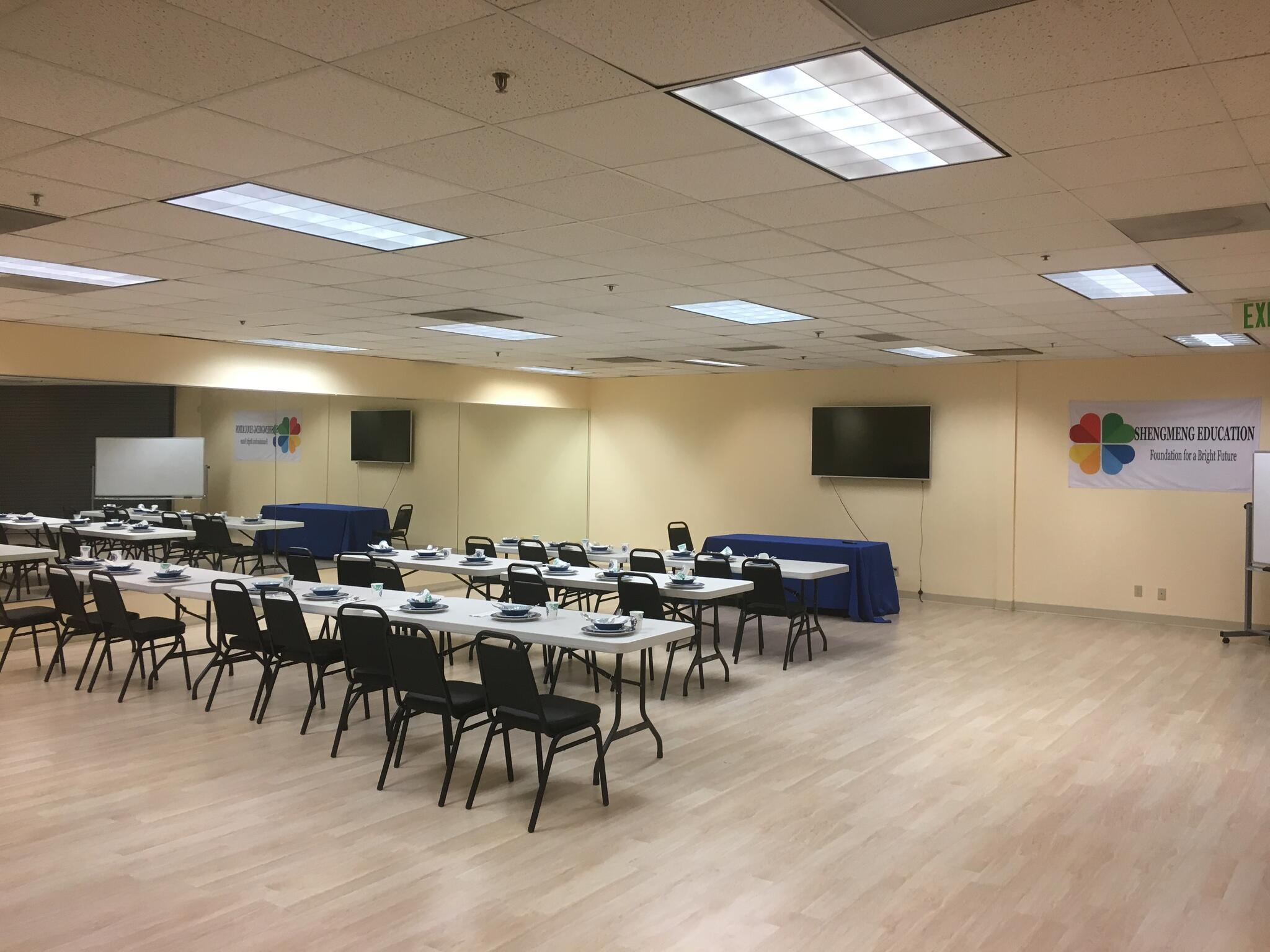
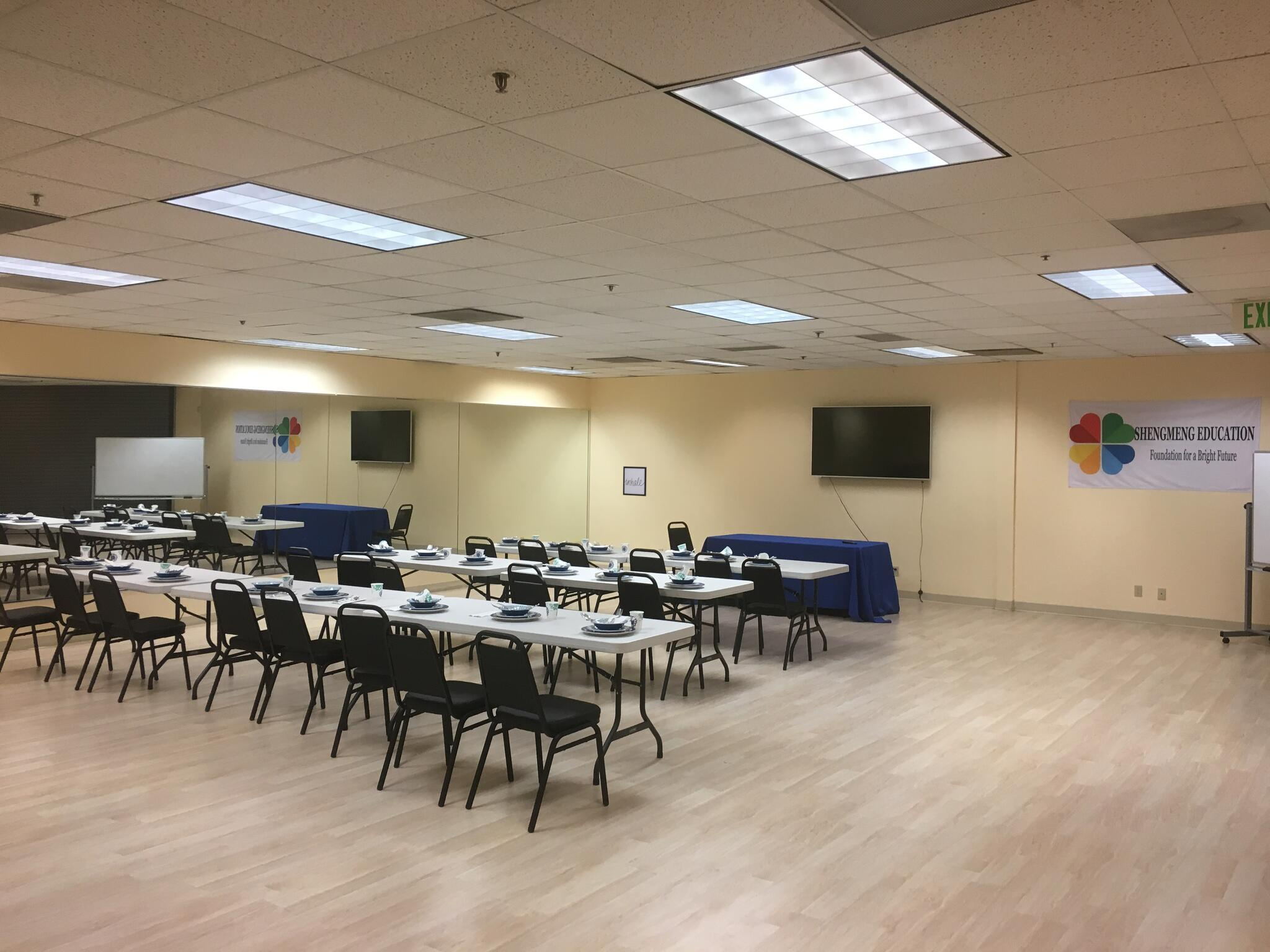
+ wall art (634, 481)
